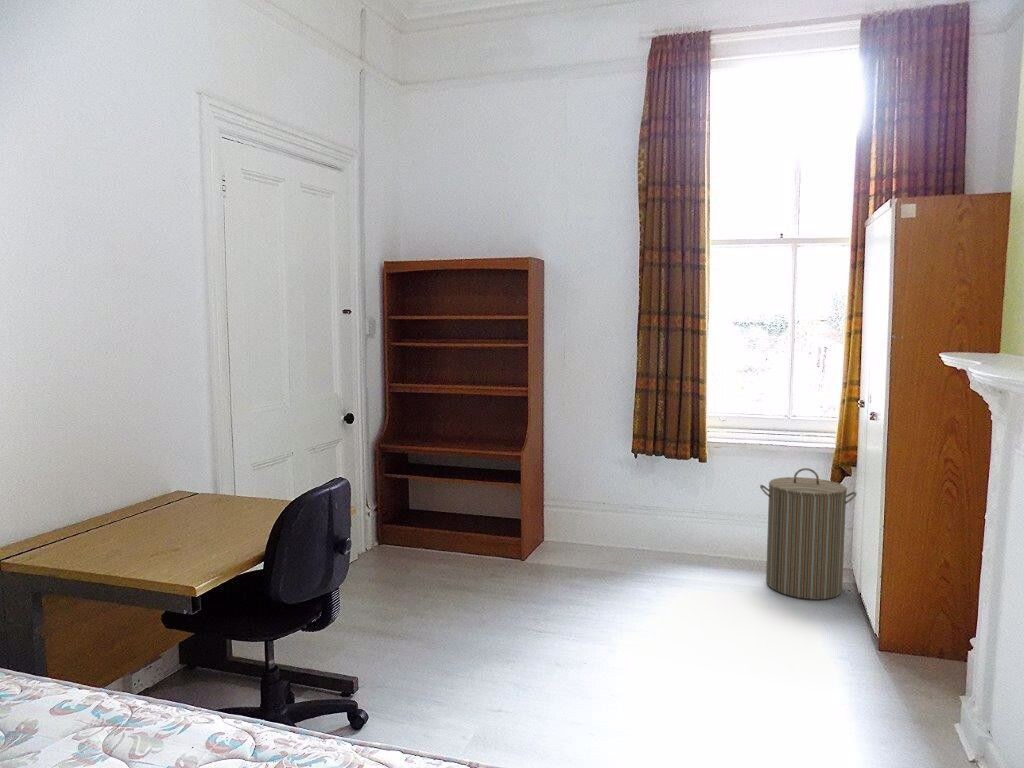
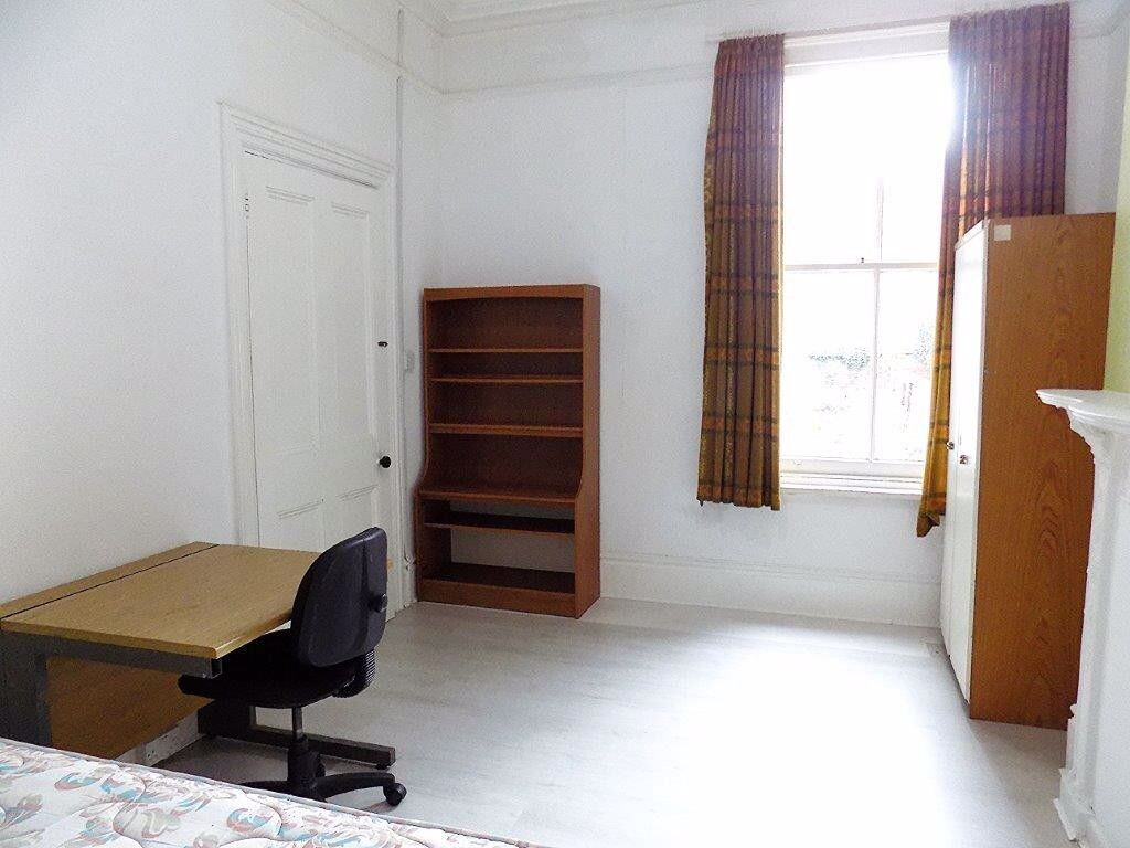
- laundry hamper (805, 527)
